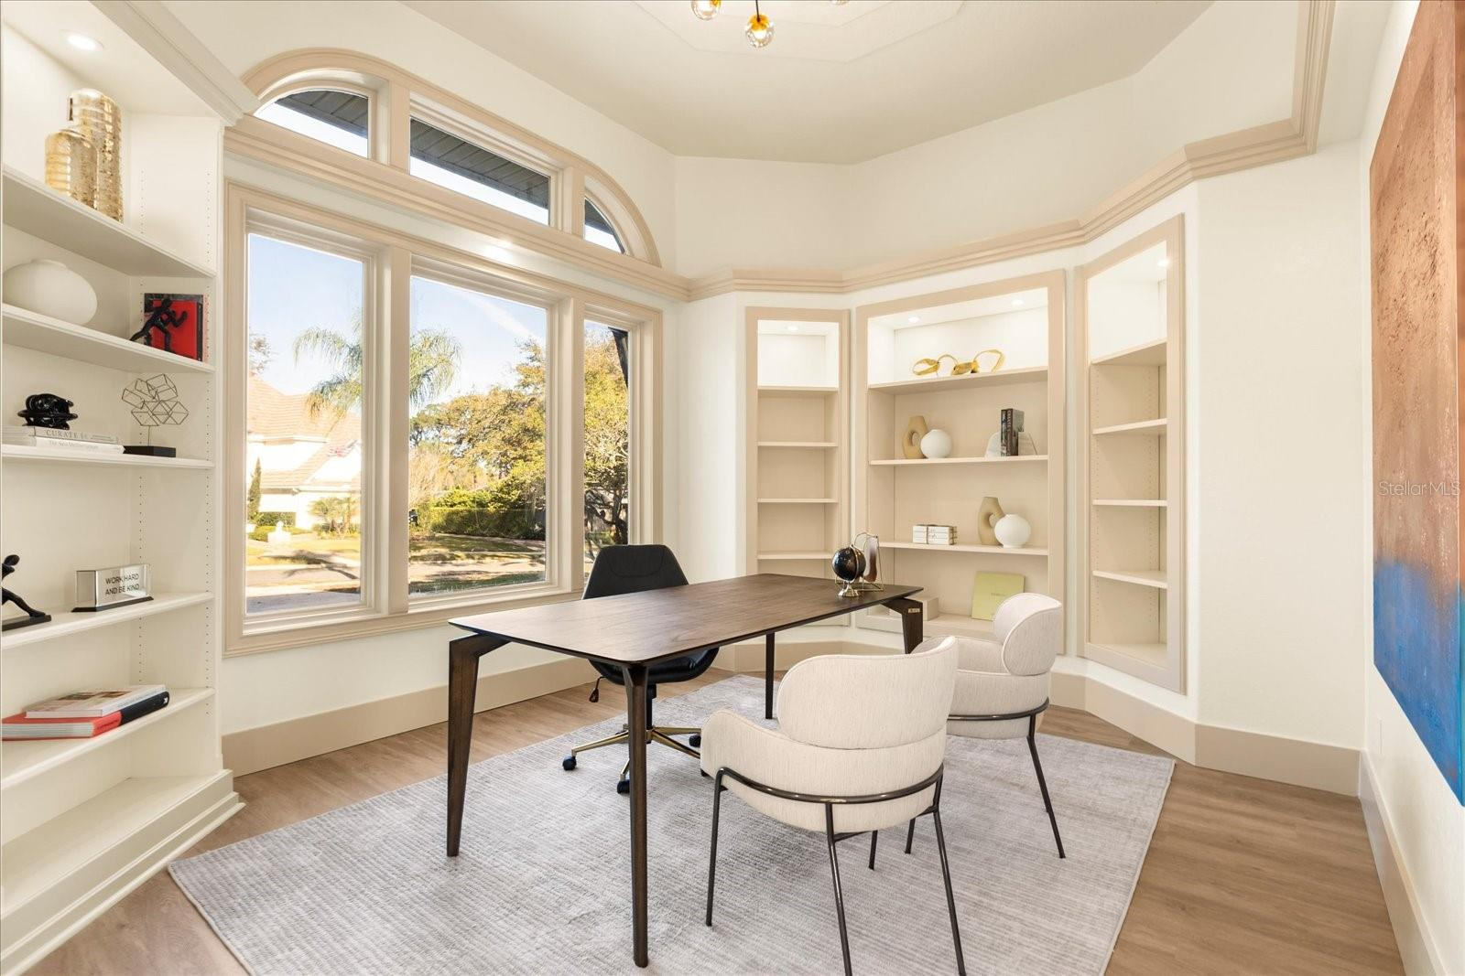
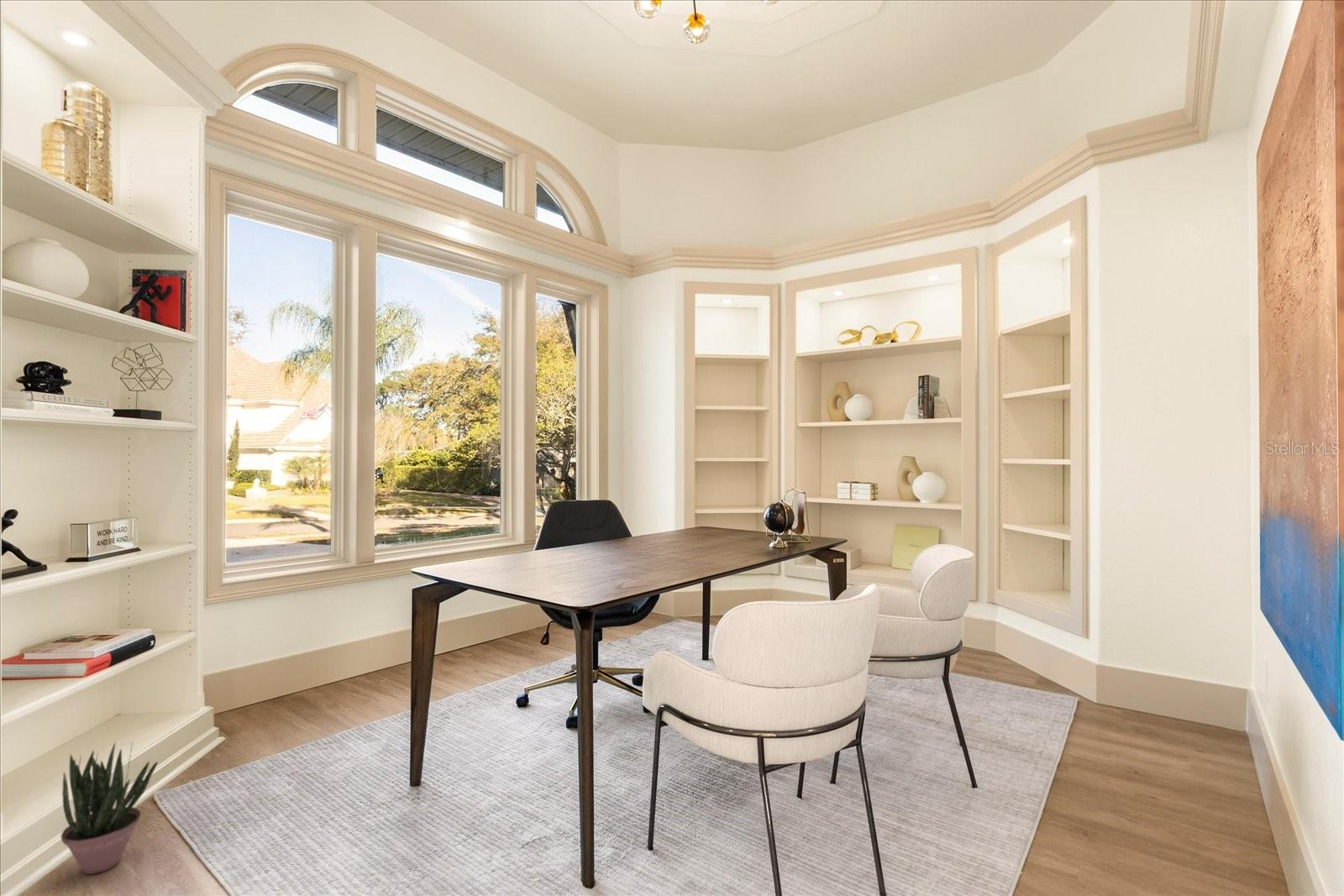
+ potted plant (106, 804)
